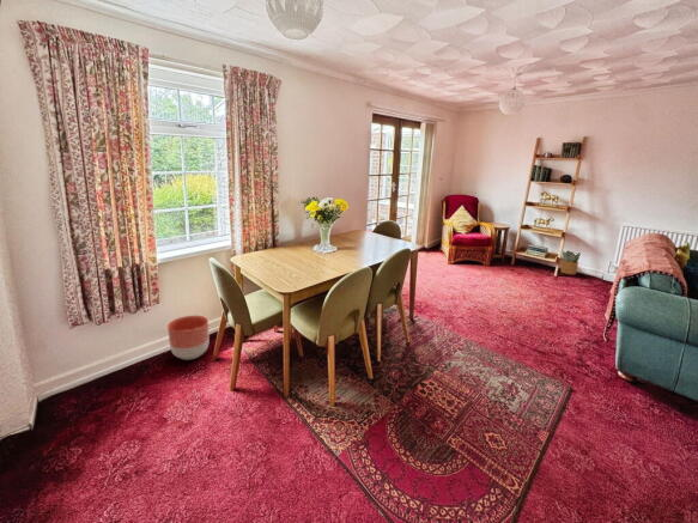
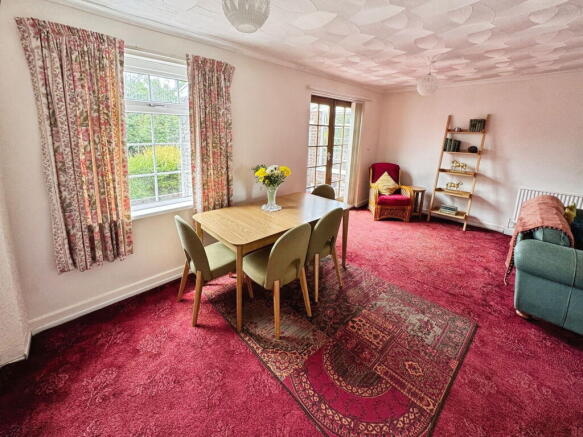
- potted plant (569, 261)
- planter (189, 339)
